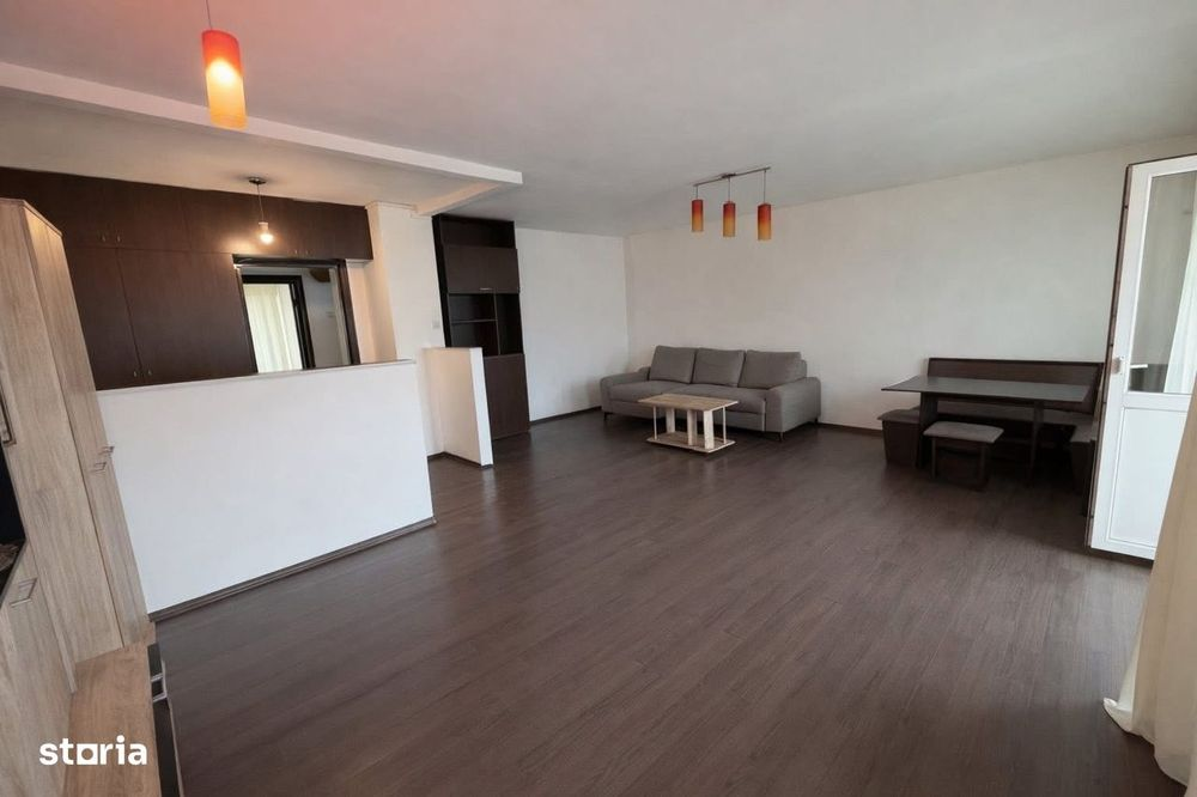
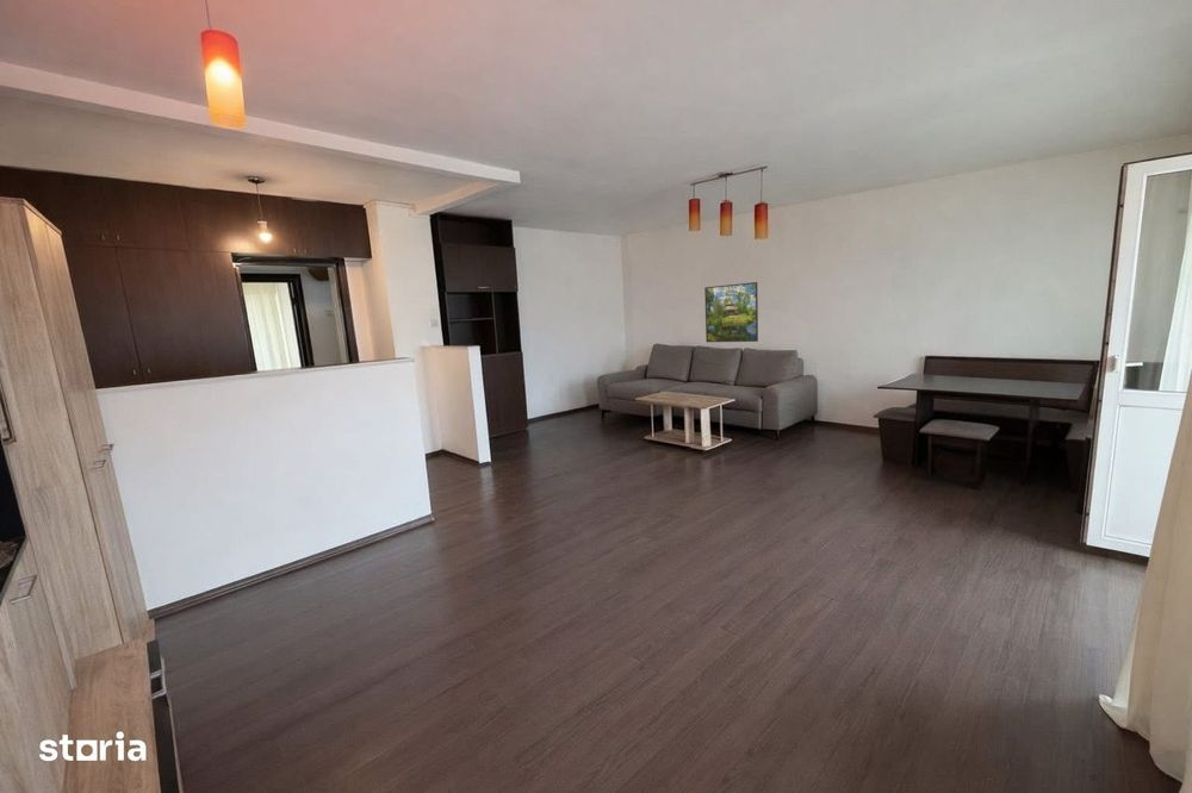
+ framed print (730, 313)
